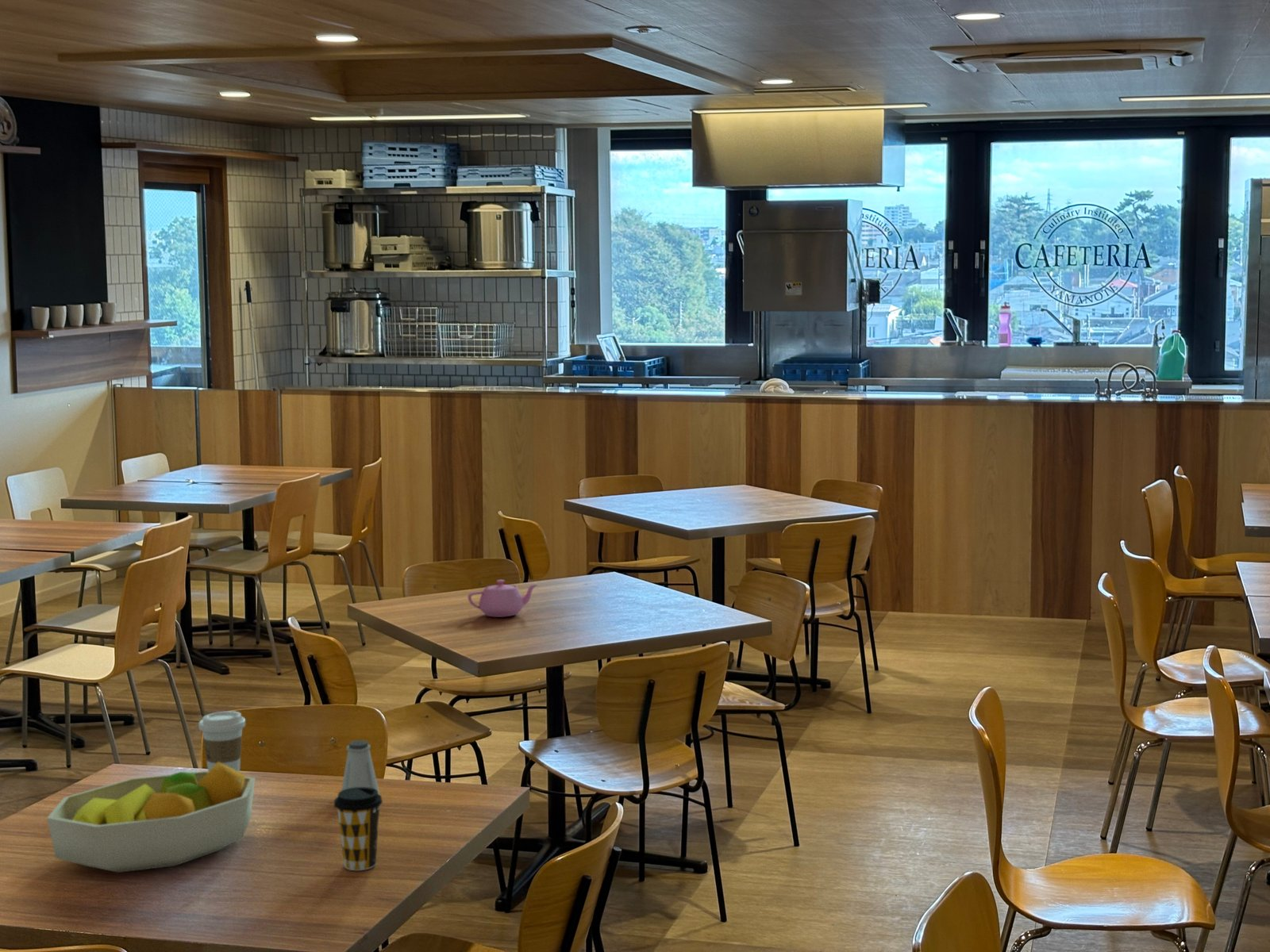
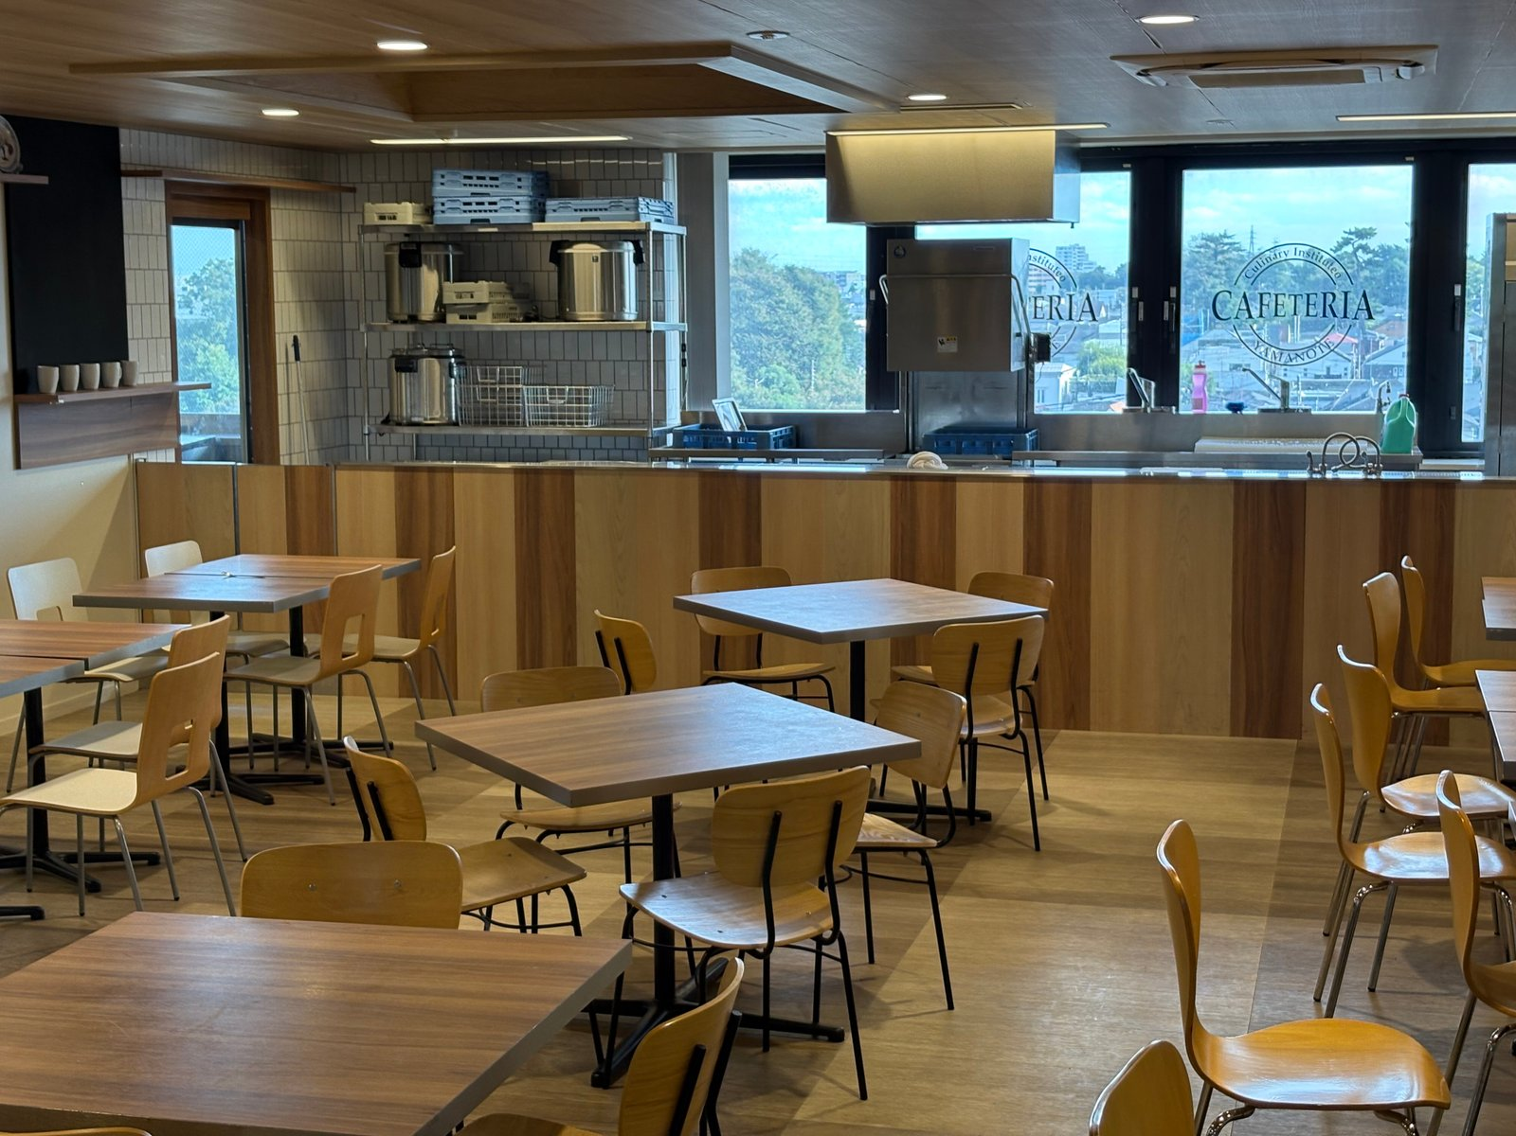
- coffee cup (223, 745)
- coffee cup (359, 829)
- fruit bowl (156, 812)
- saltshaker (359, 769)
- teapot (503, 597)
